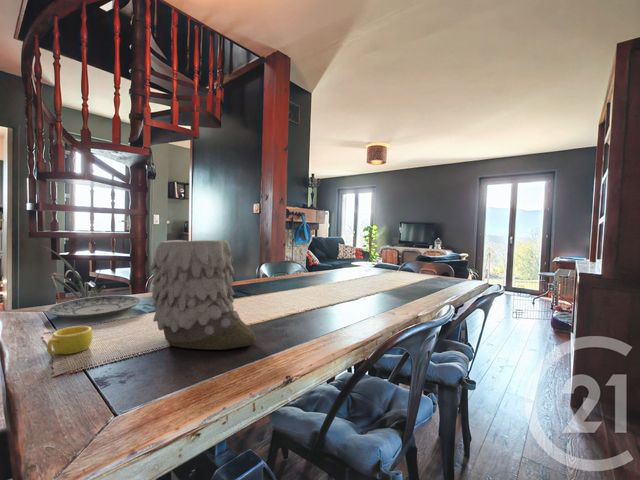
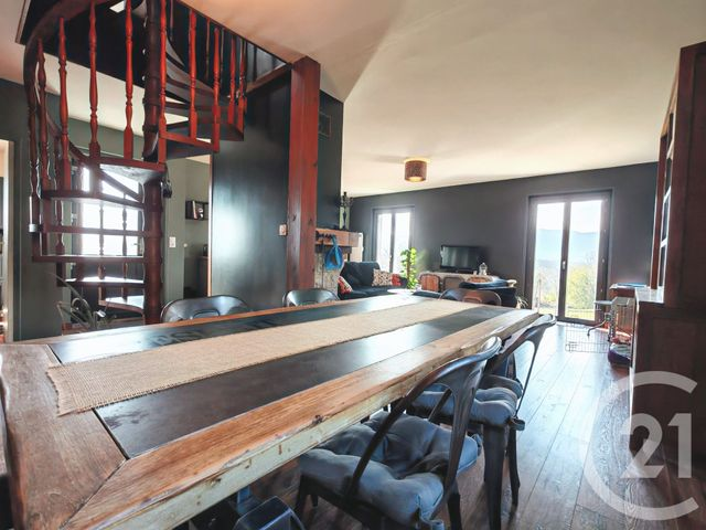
- vase (203, 291)
- cup (68, 341)
- plate (97, 308)
